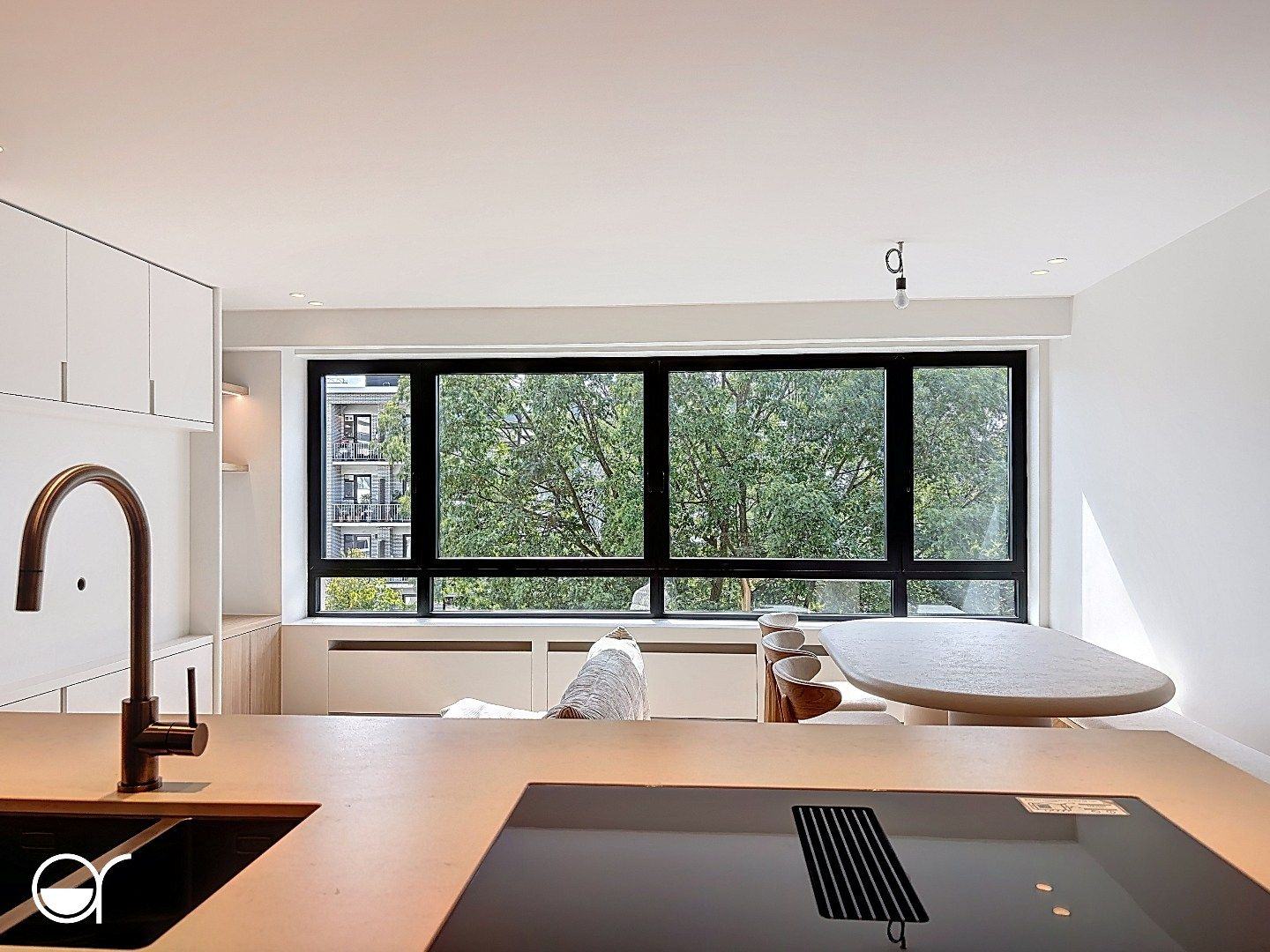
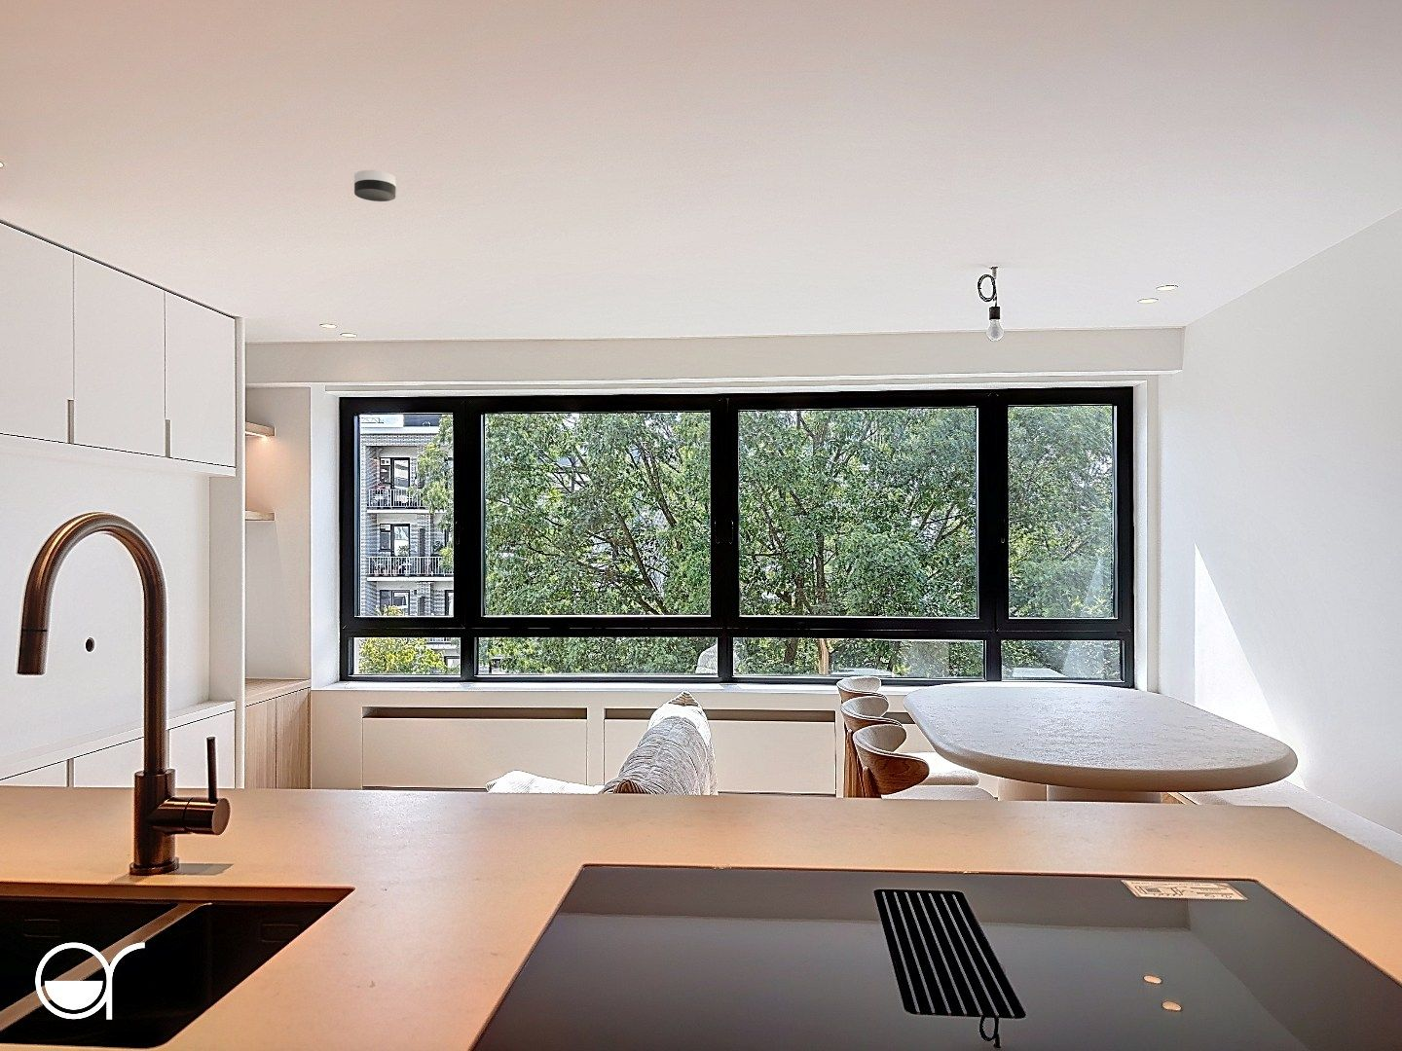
+ smoke detector (375, 185)
